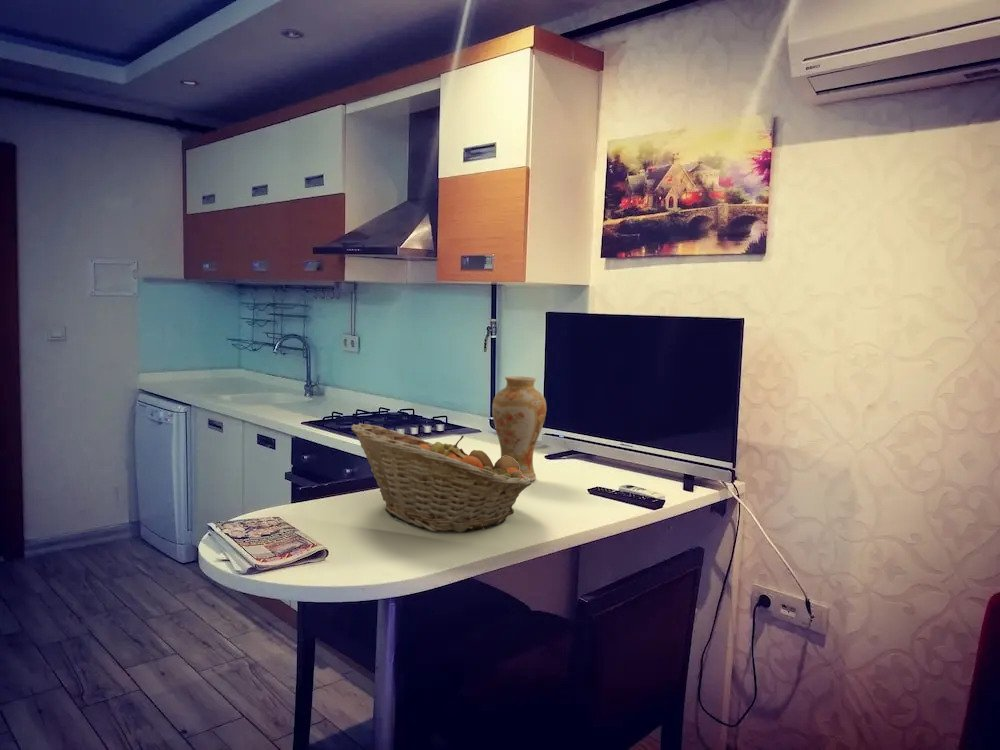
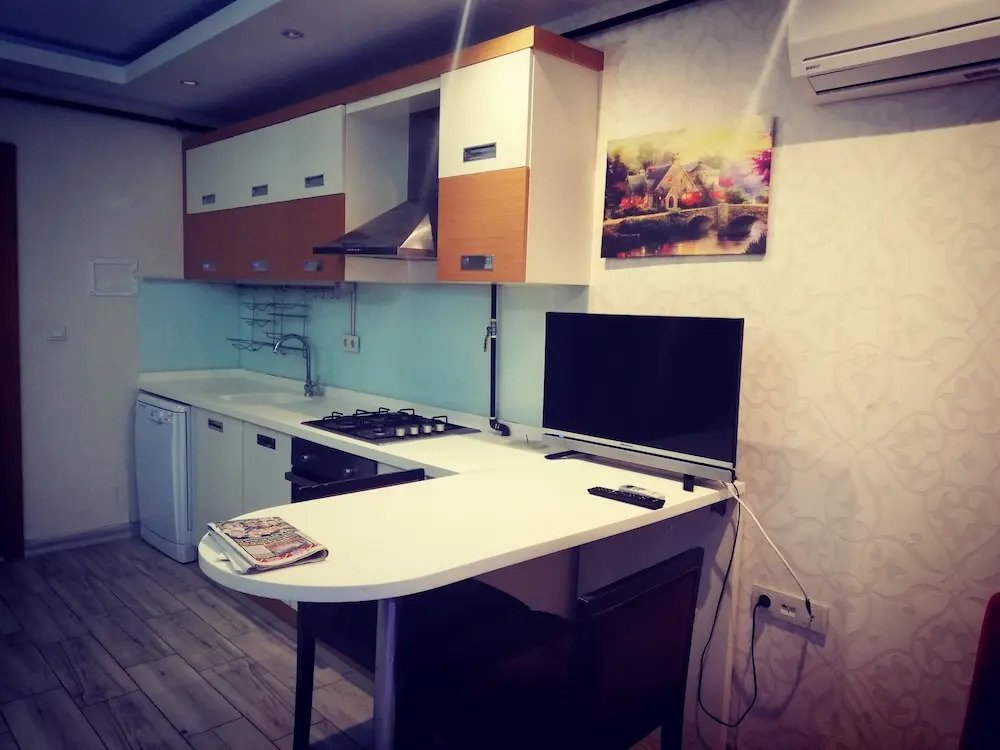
- fruit basket (438, 469)
- vase (518, 428)
